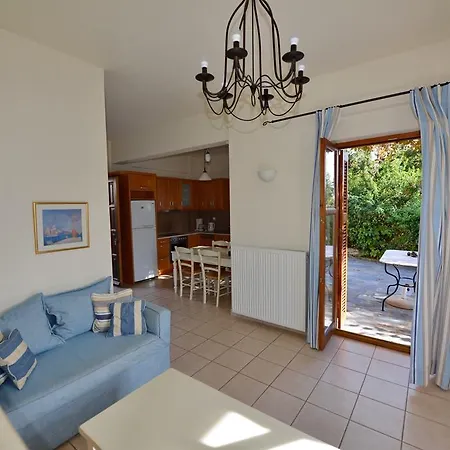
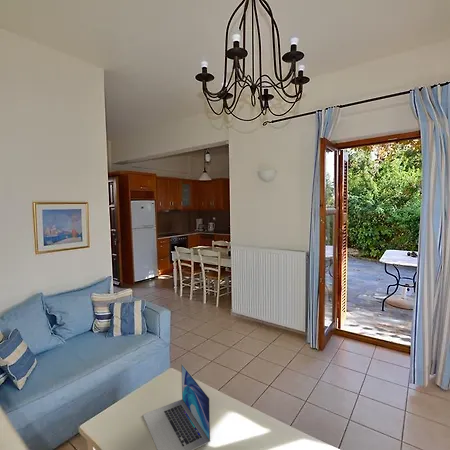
+ laptop (173, 407)
